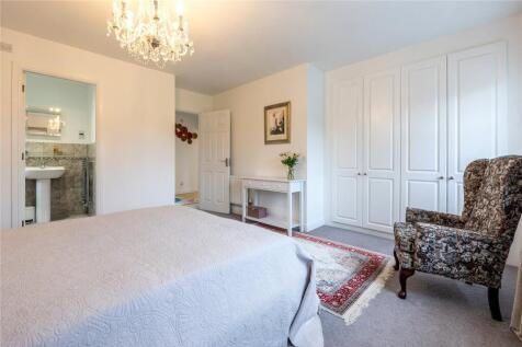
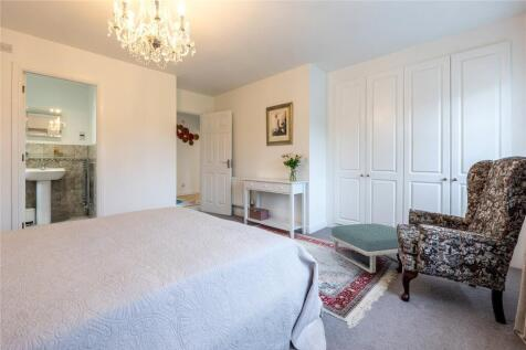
+ footstool (371, 243)
